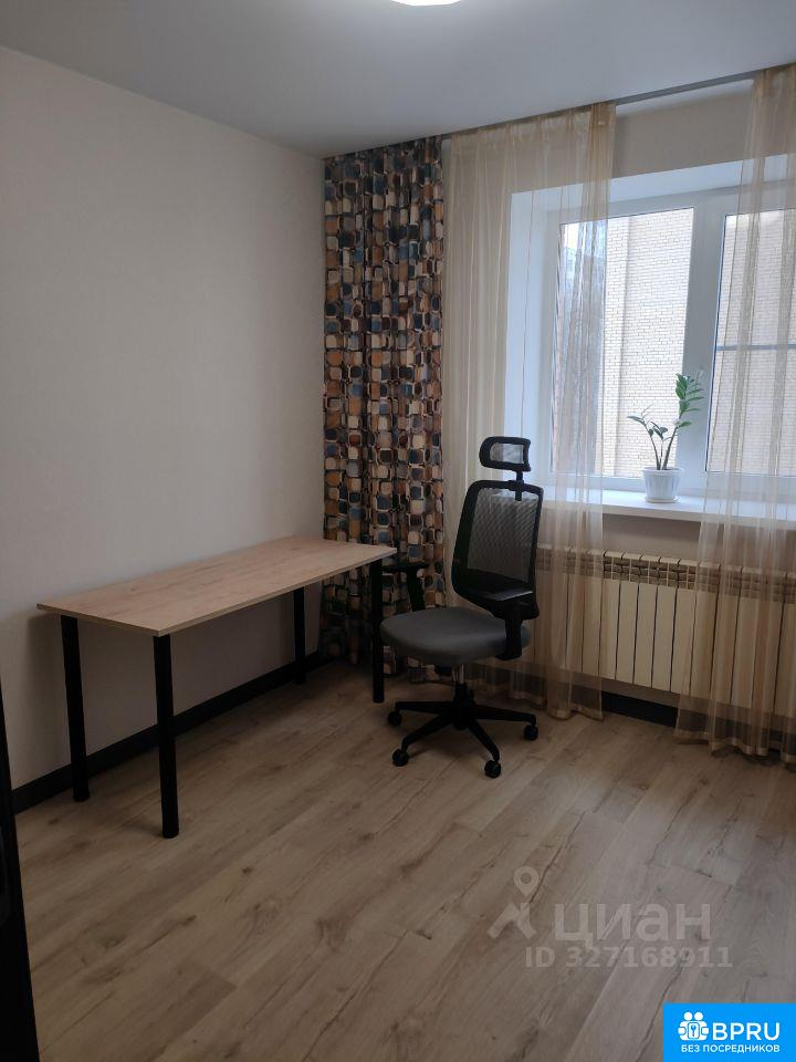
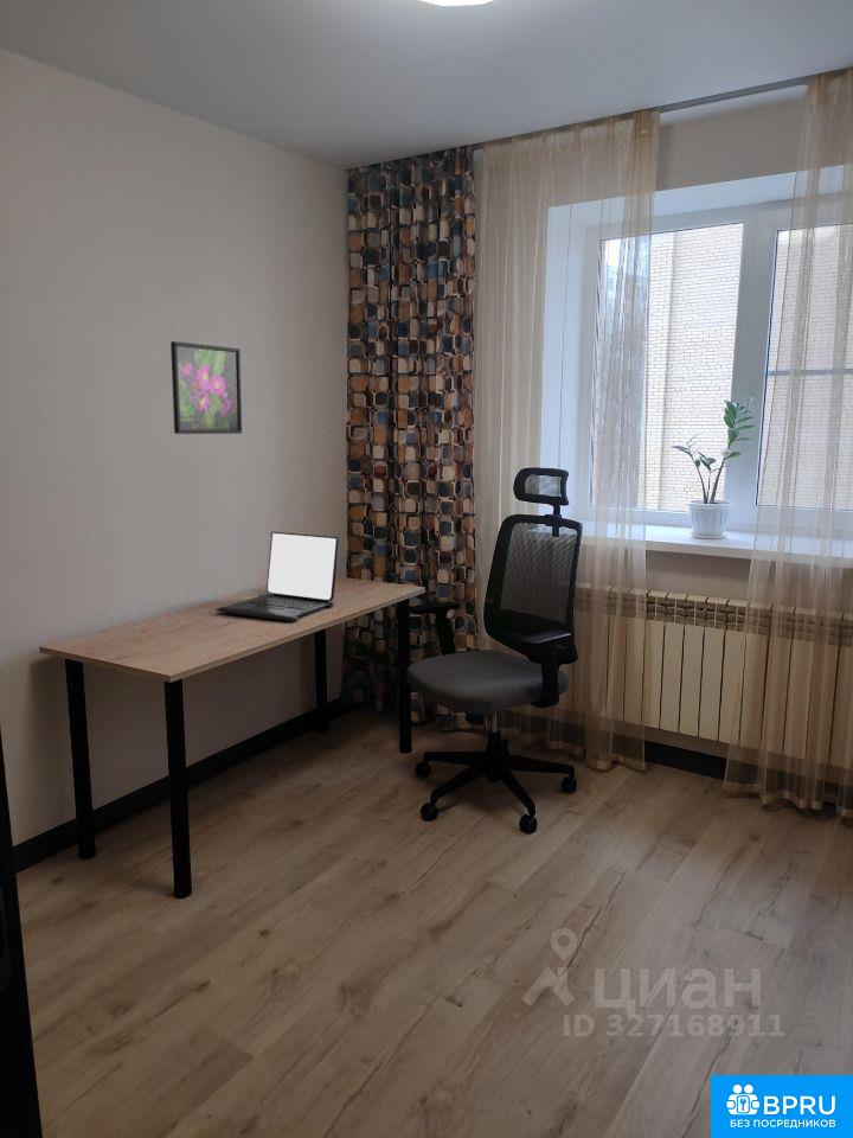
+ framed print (207, 389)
+ laptop (278, 574)
